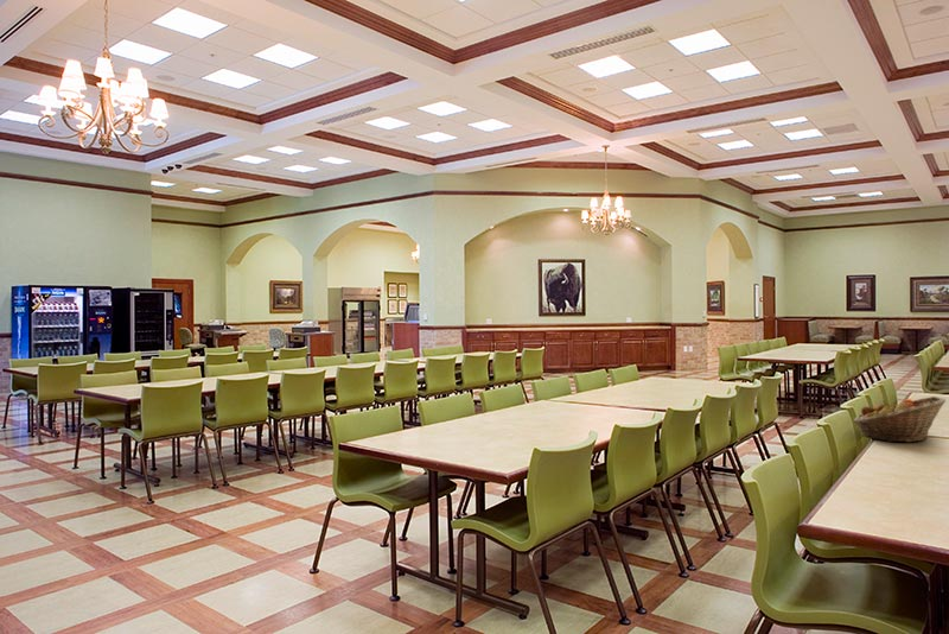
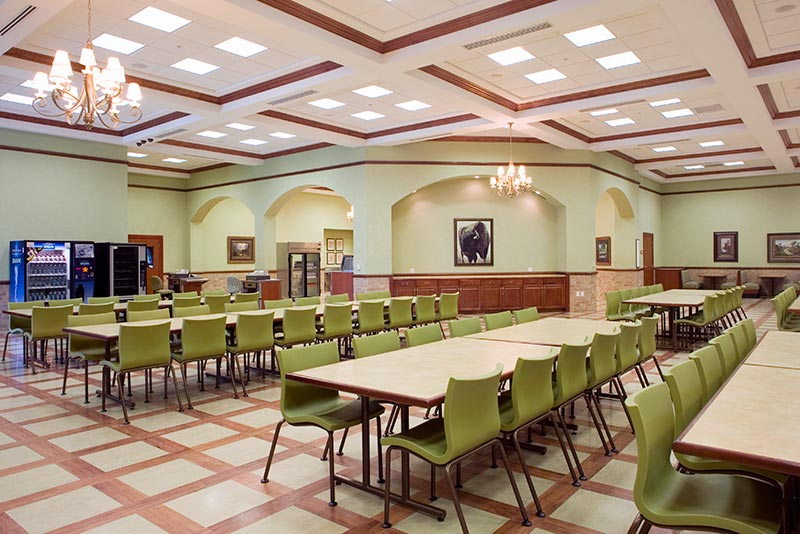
- fruit basket (898, 417)
